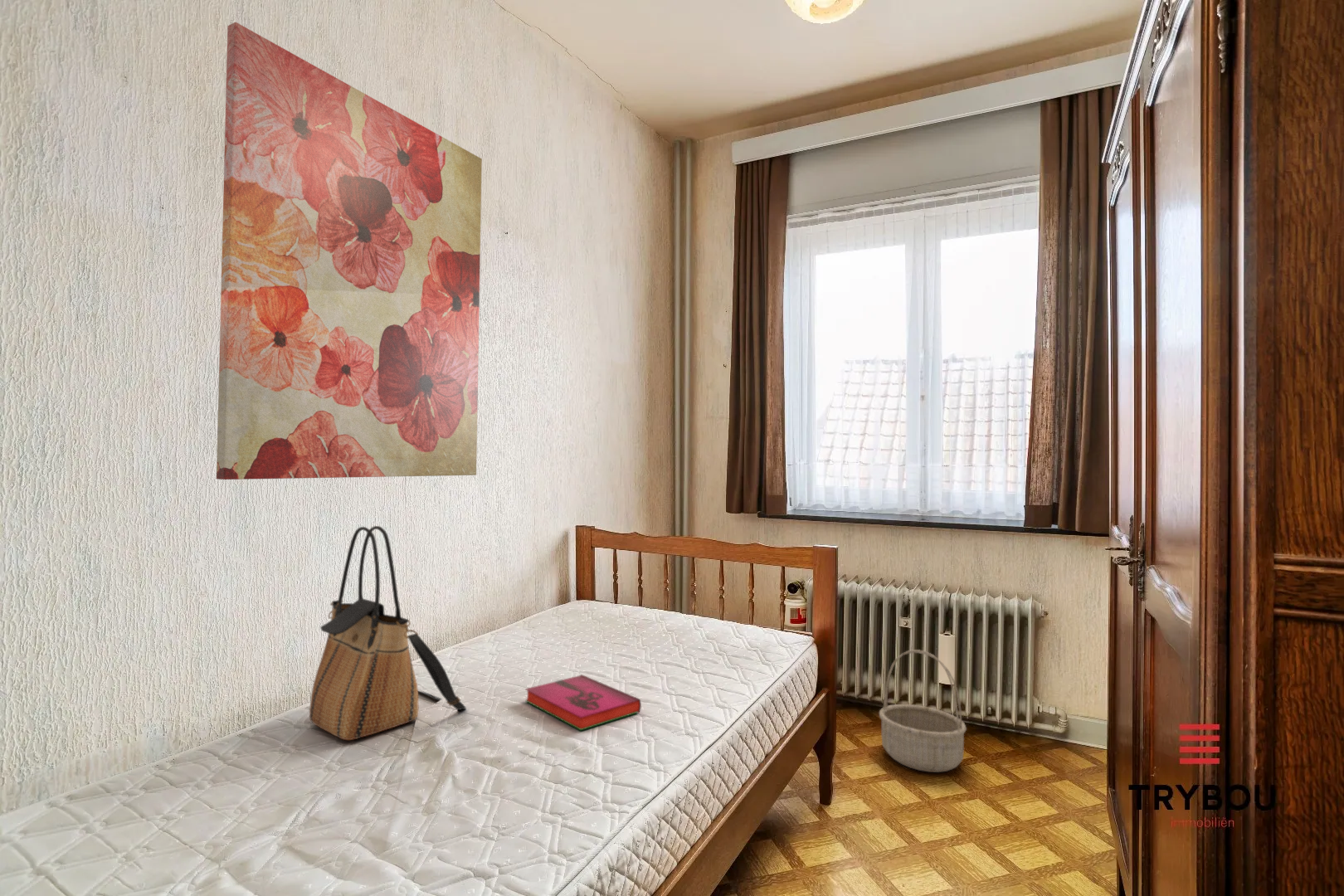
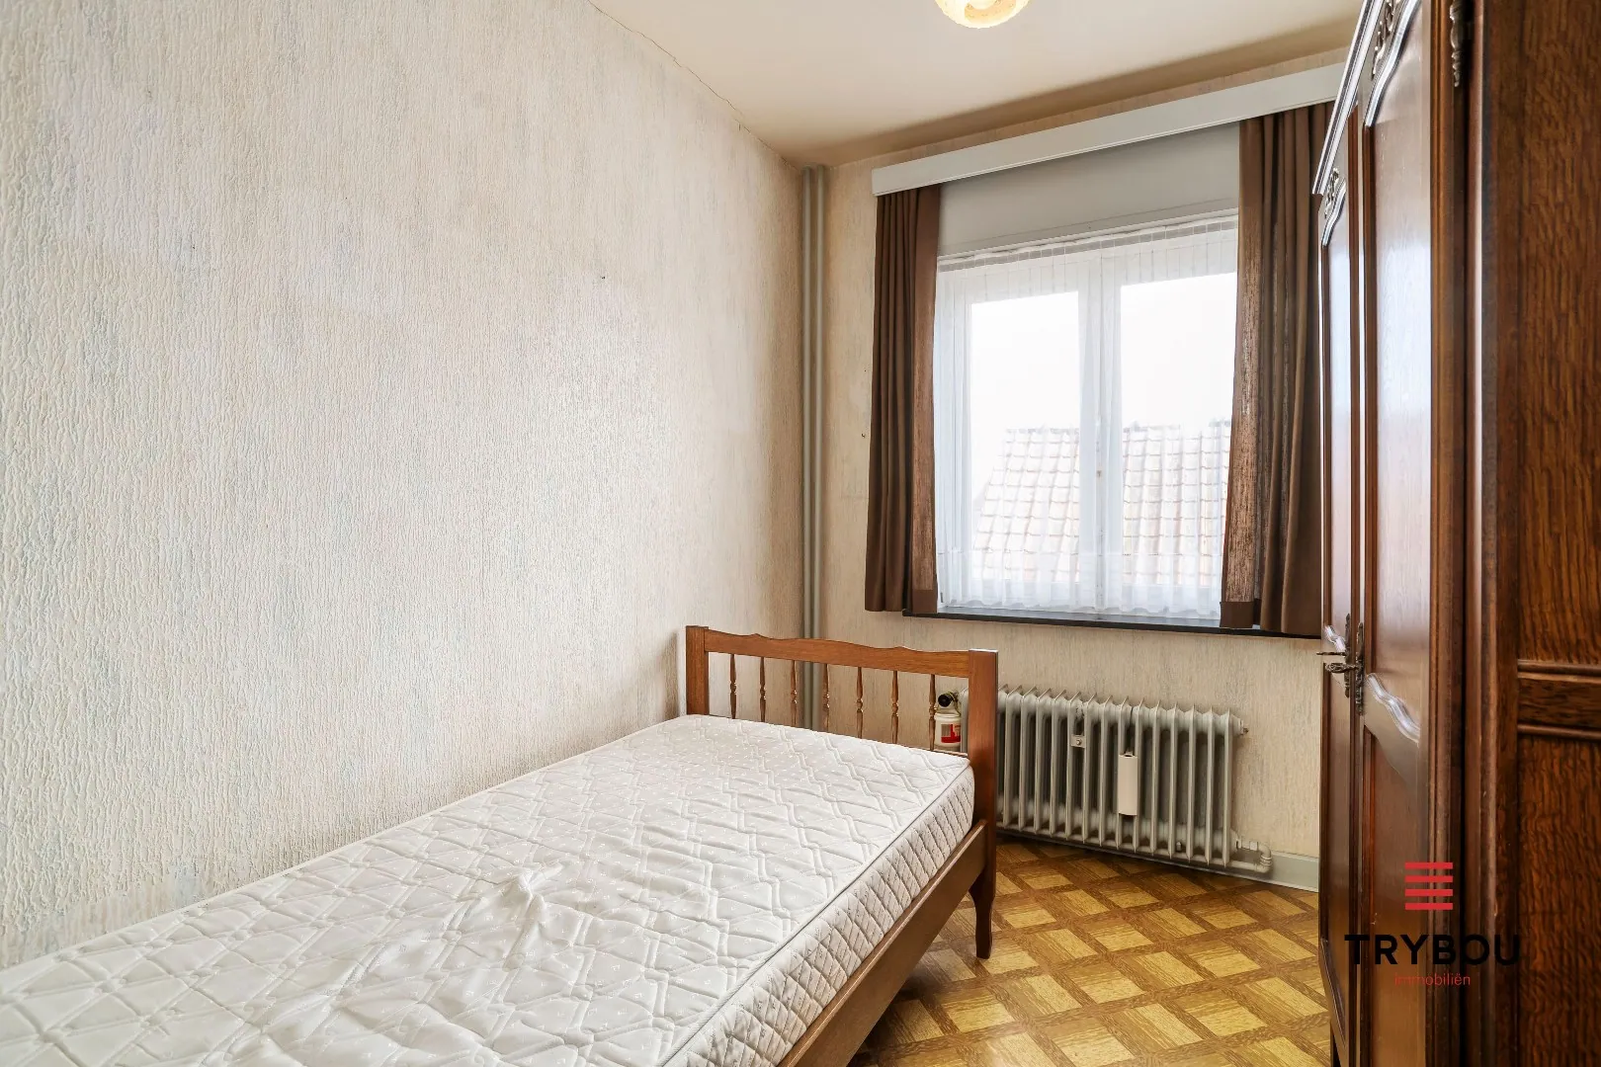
- tote bag (392, 621)
- basket (921, 706)
- wall art (373, 289)
- hardback book (582, 699)
